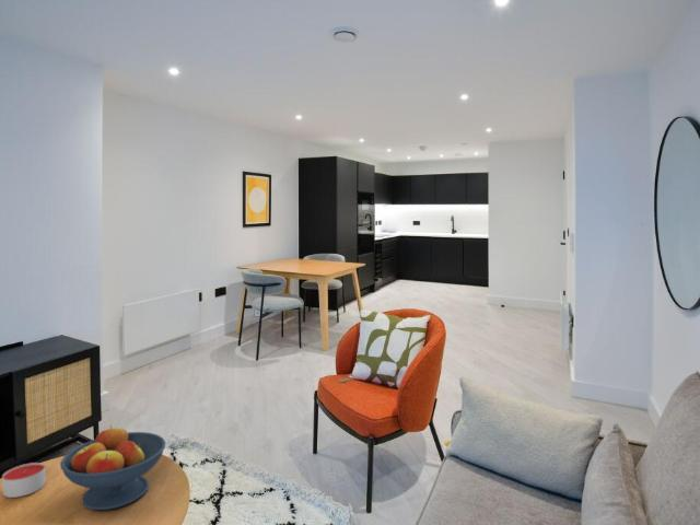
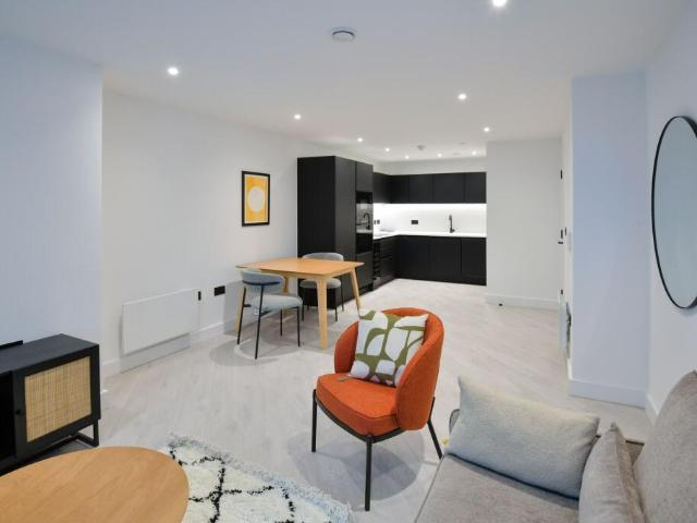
- candle (24, 478)
- fruit bowl (115, 464)
